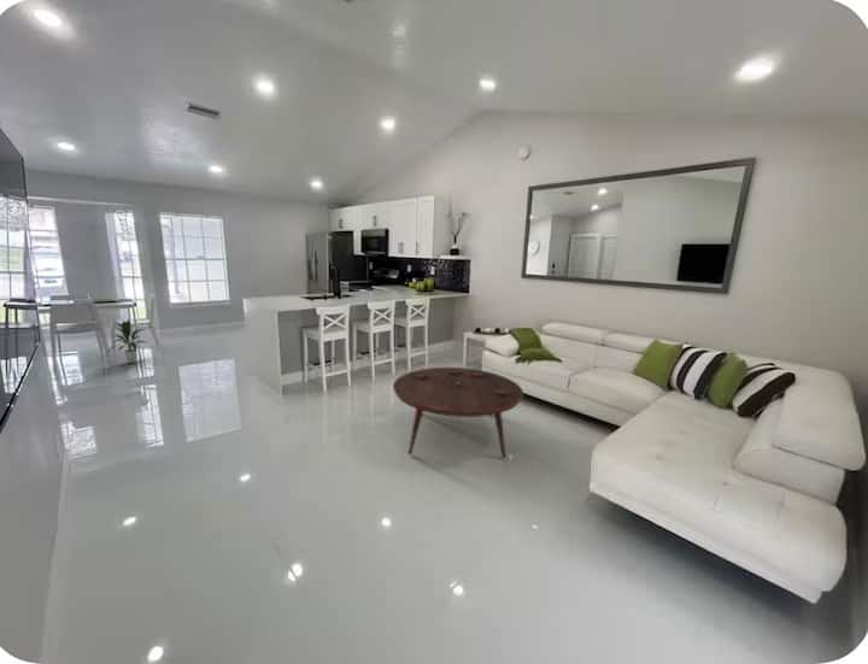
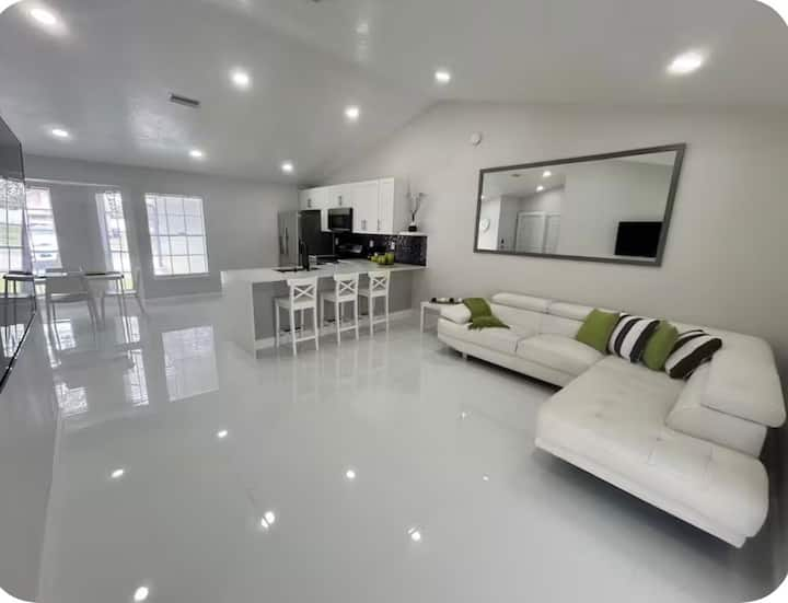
- indoor plant (128, 340)
- coffee table (456, 407)
